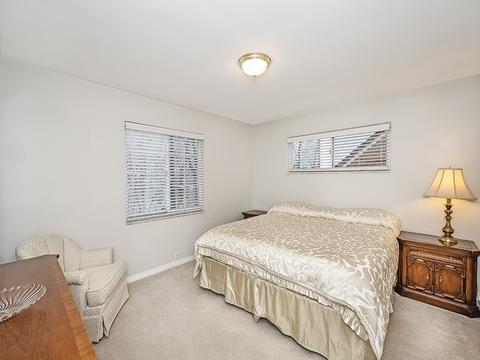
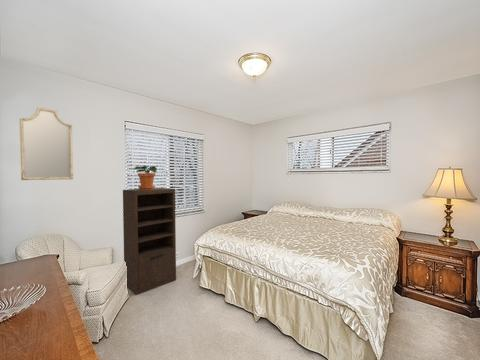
+ home mirror (48, 144)
+ shelving unit (150, 236)
+ potted plant (146, 177)
